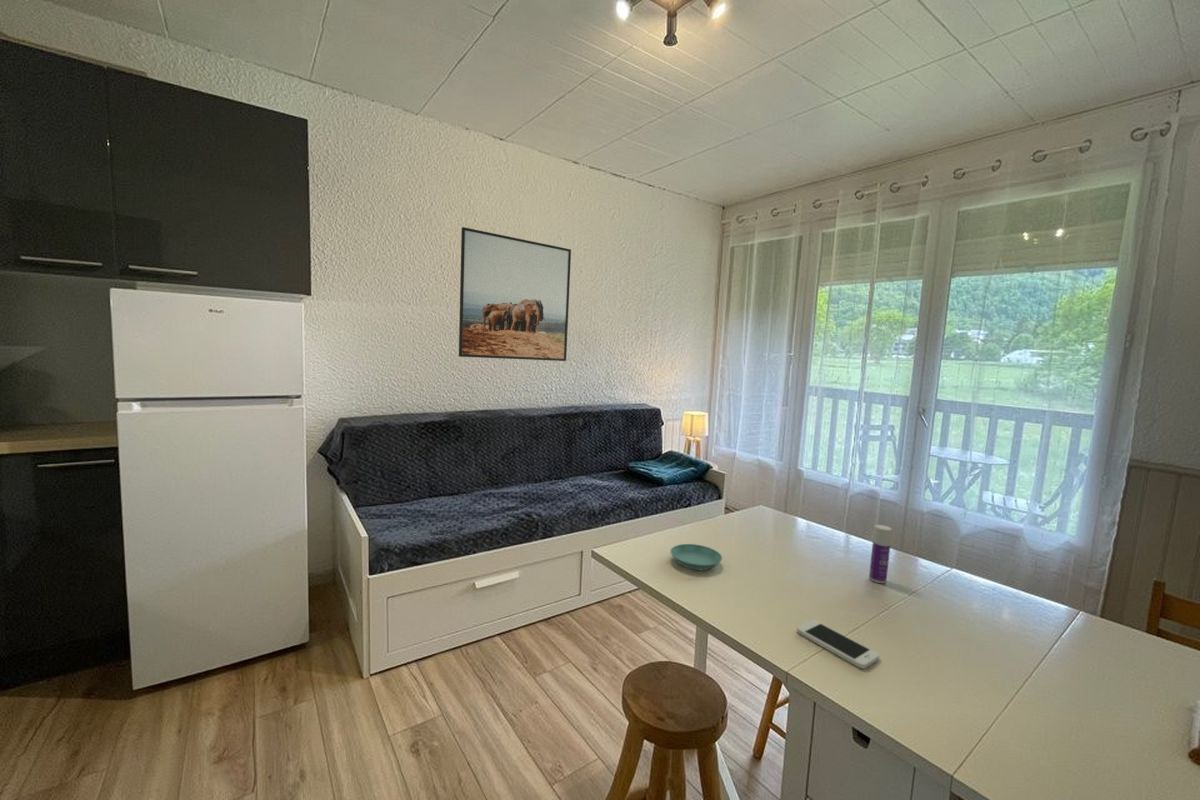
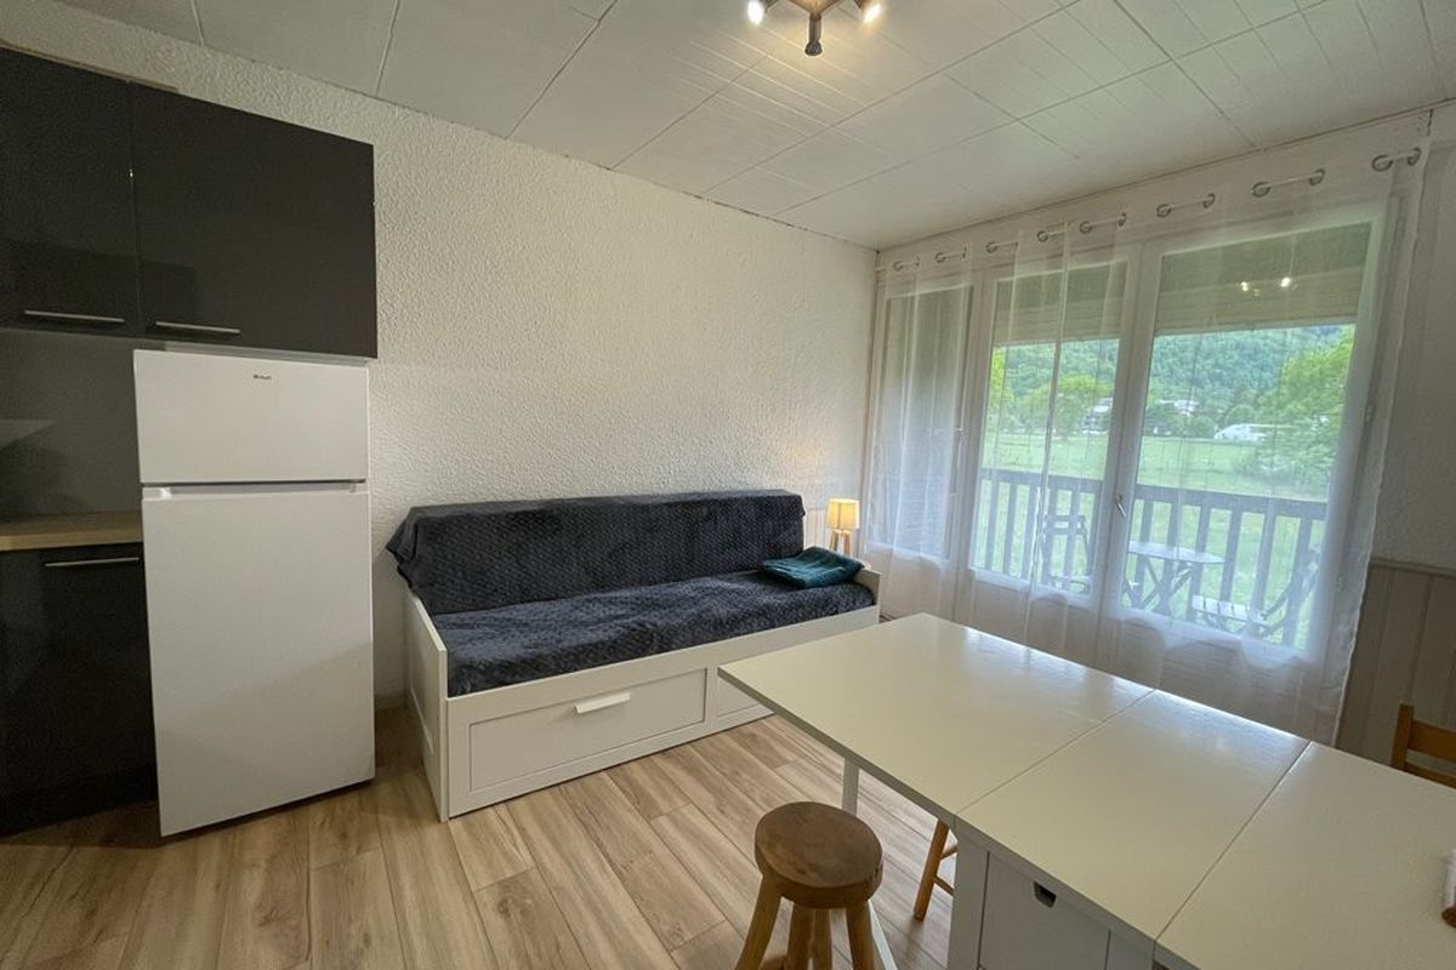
- saucer (695, 558)
- bottle (880, 553)
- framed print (518, 299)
- smartphone (836, 642)
